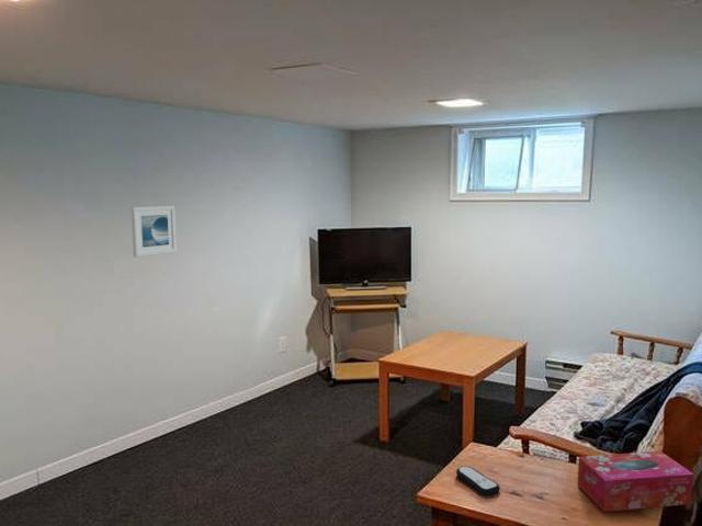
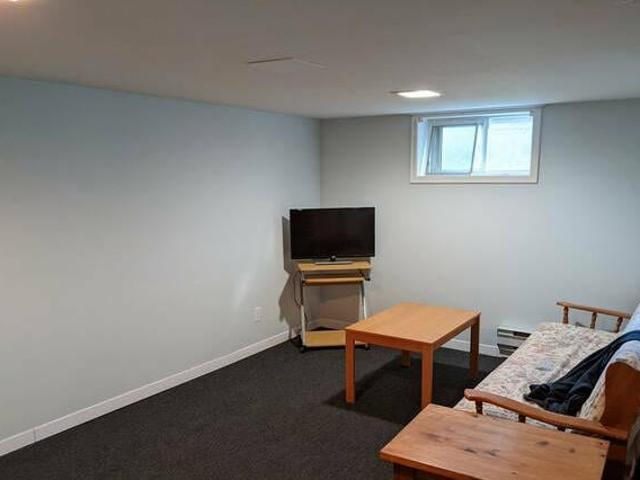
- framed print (155, 230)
- tissue box (633, 479)
- remote control (476, 479)
